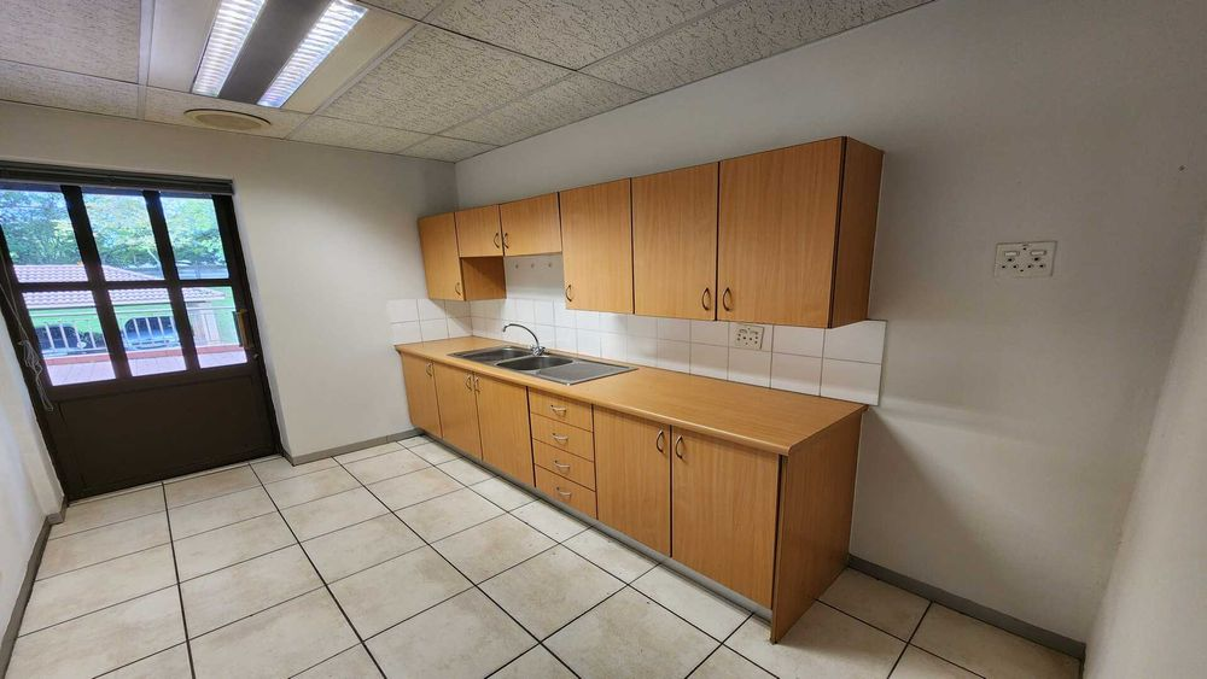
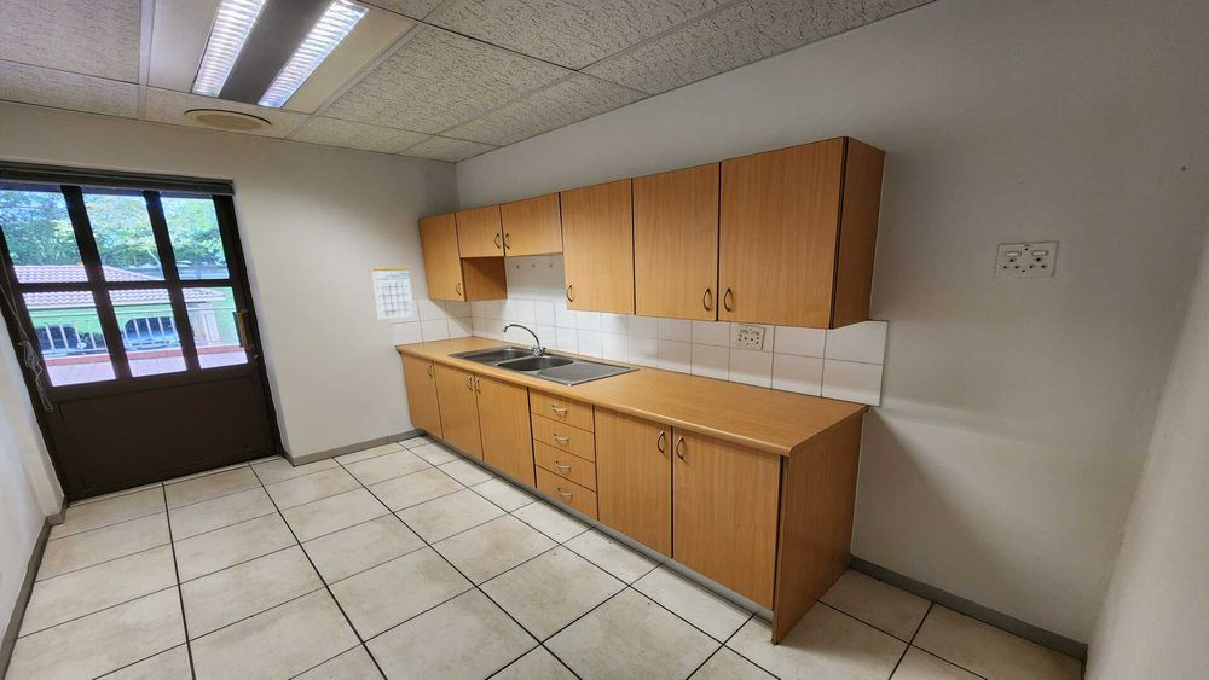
+ calendar (392, 286)
